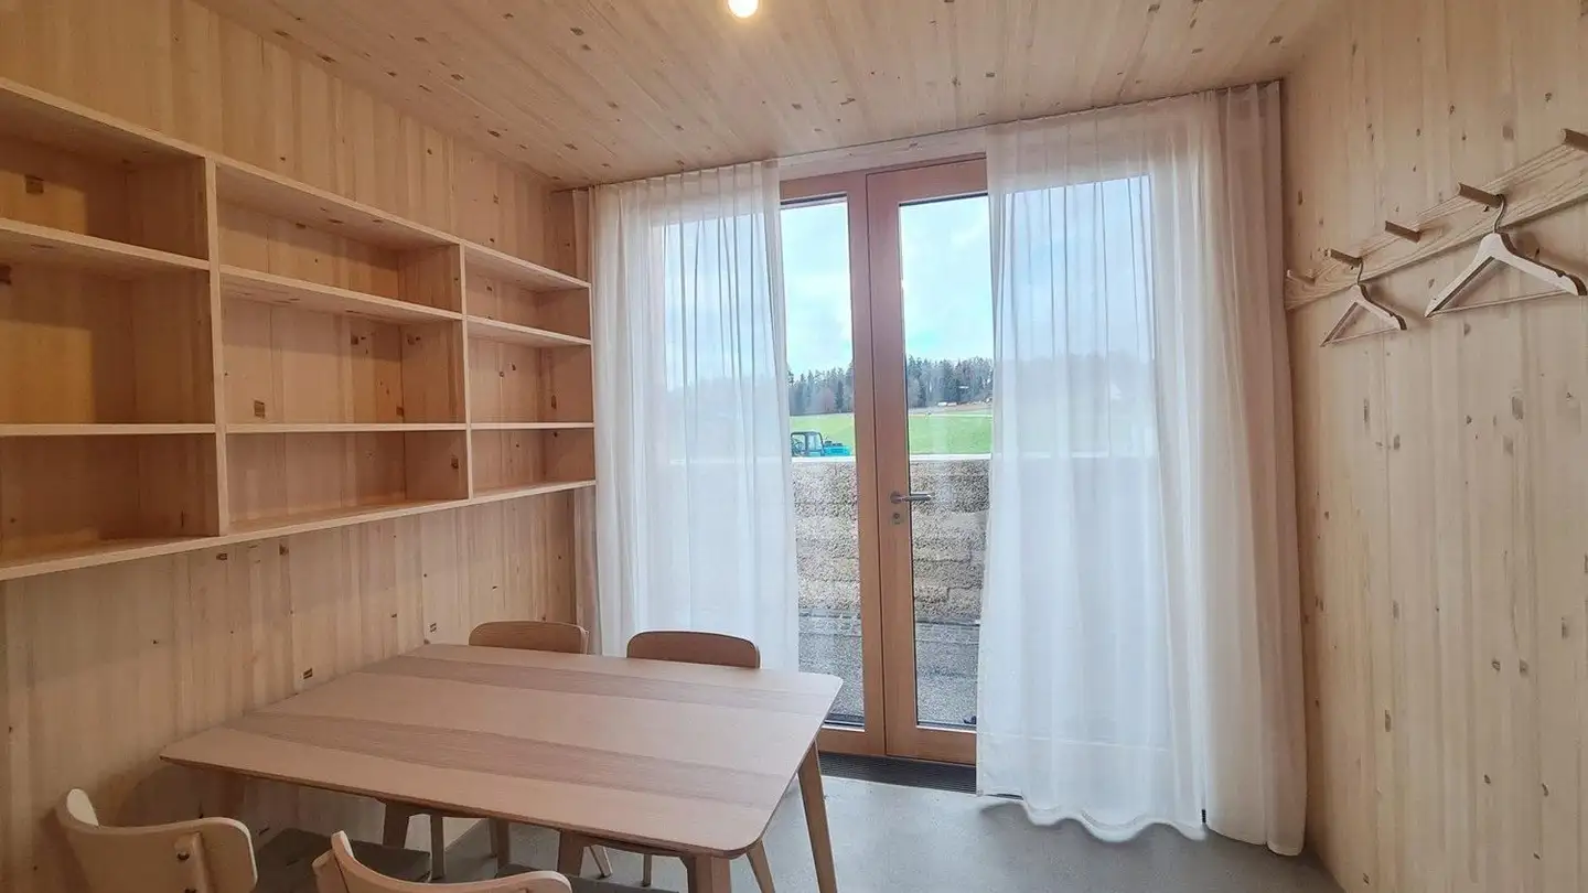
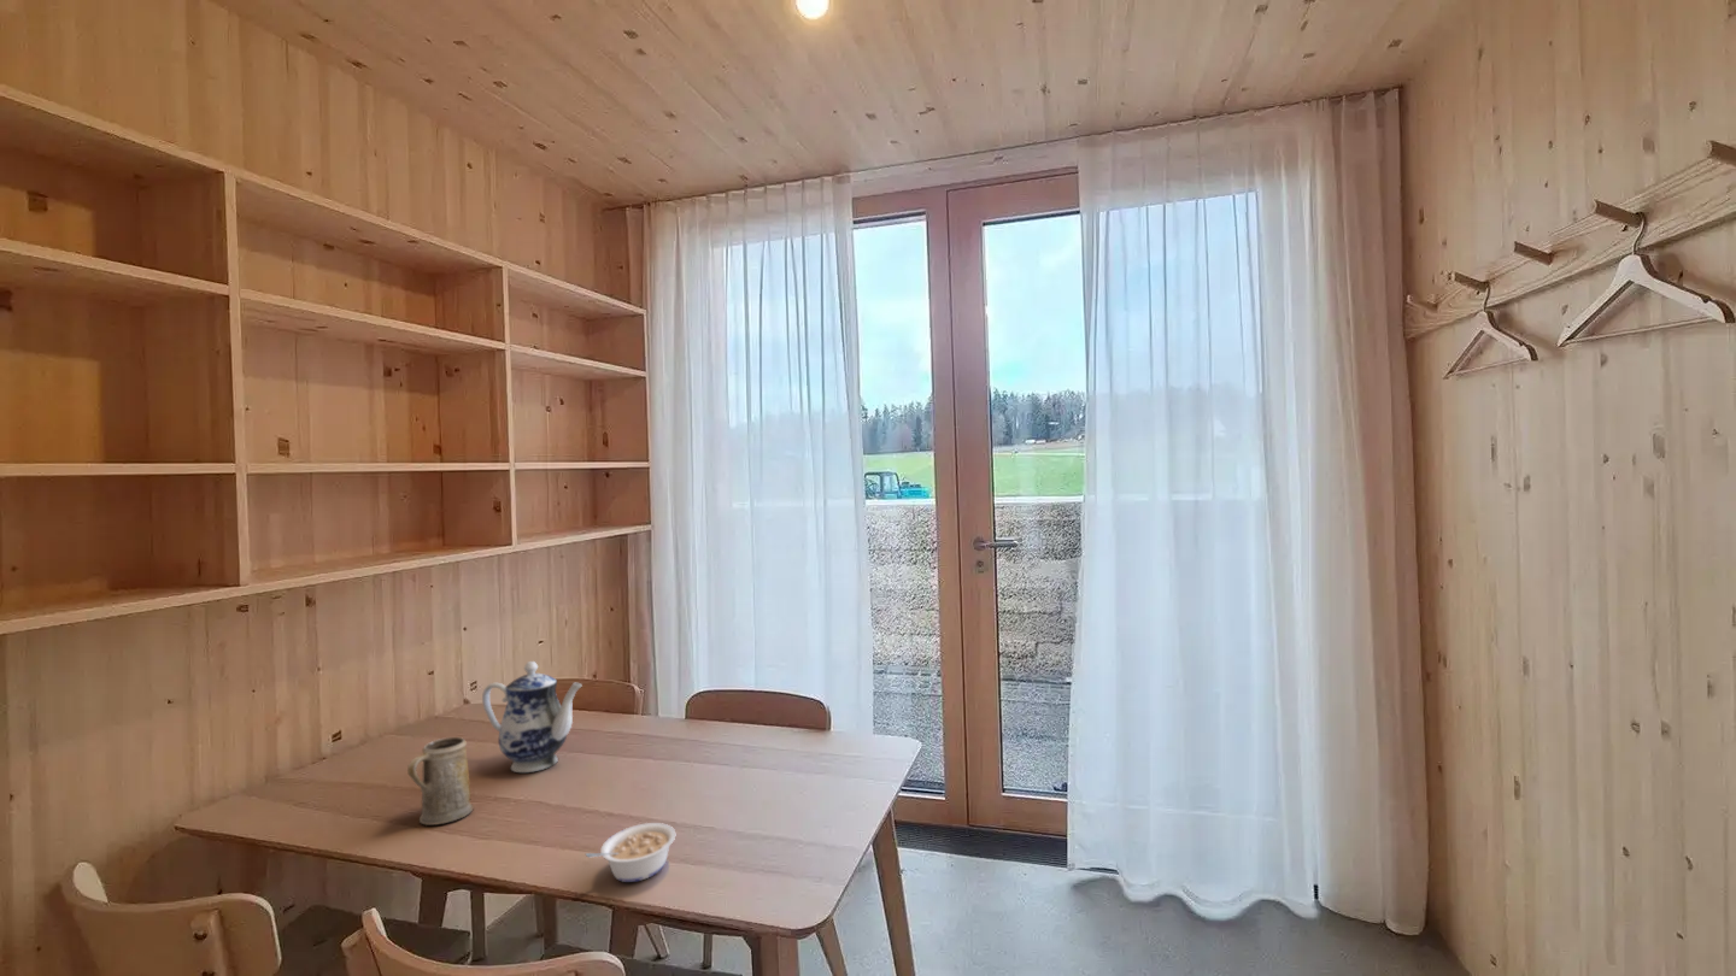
+ legume (637, 853)
+ teapot (532, 712)
+ mug (444, 780)
